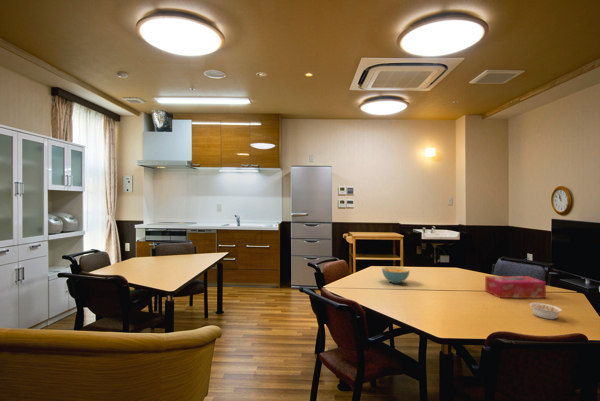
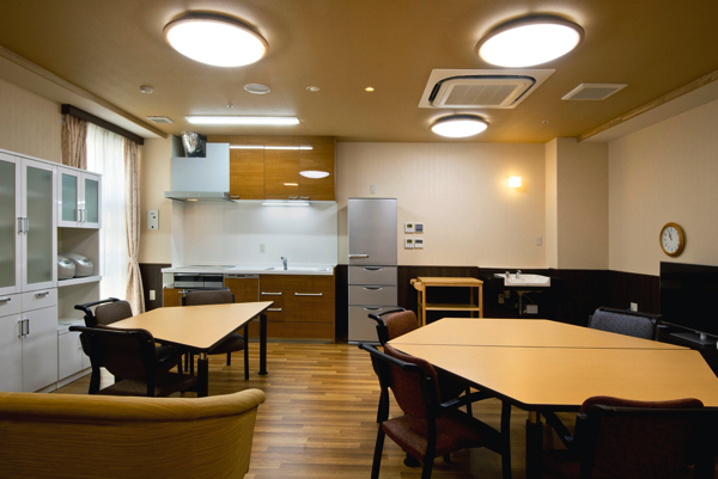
- legume (546, 310)
- tissue box (514, 286)
- cereal bowl (395, 275)
